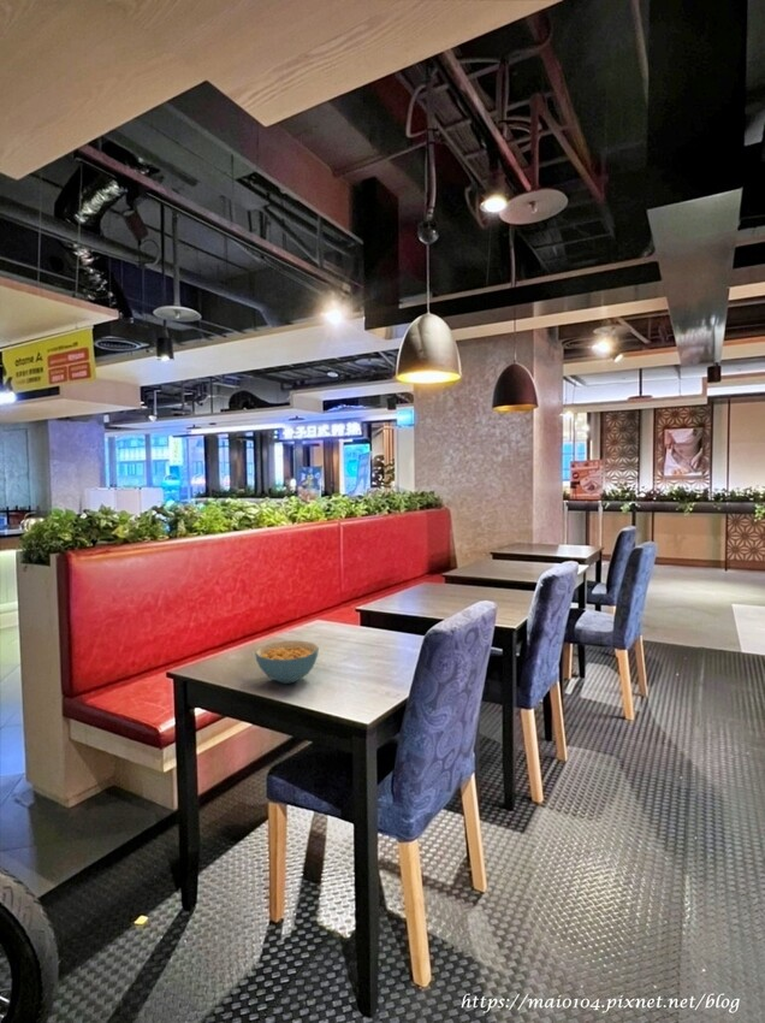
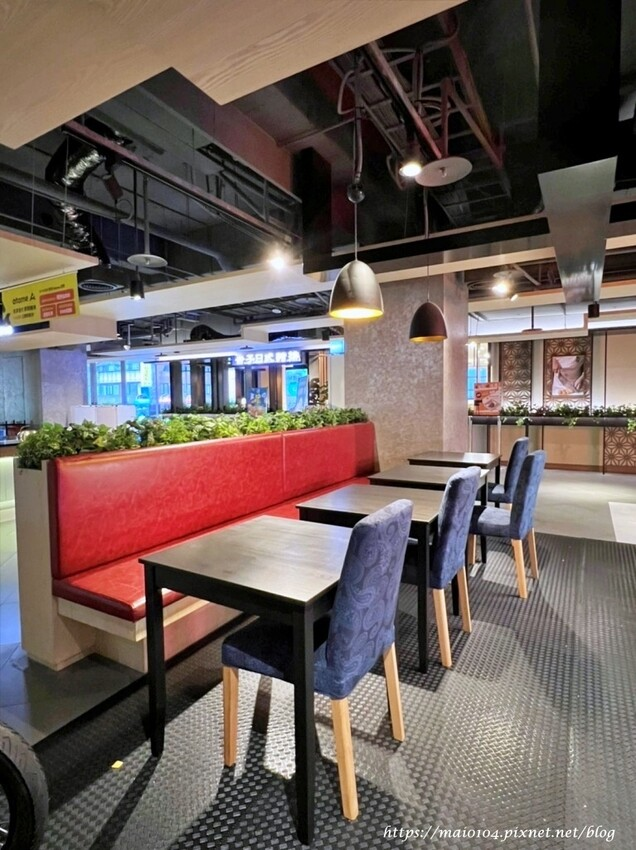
- cereal bowl (287, 664)
